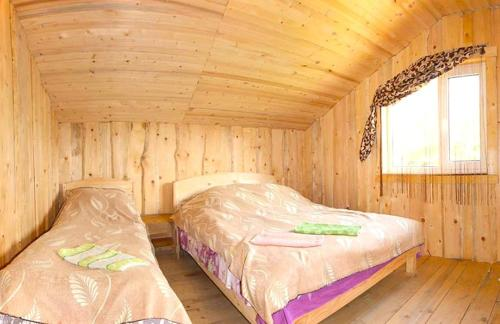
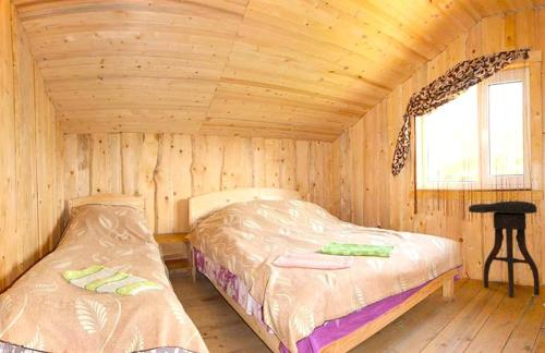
+ stool (501, 243)
